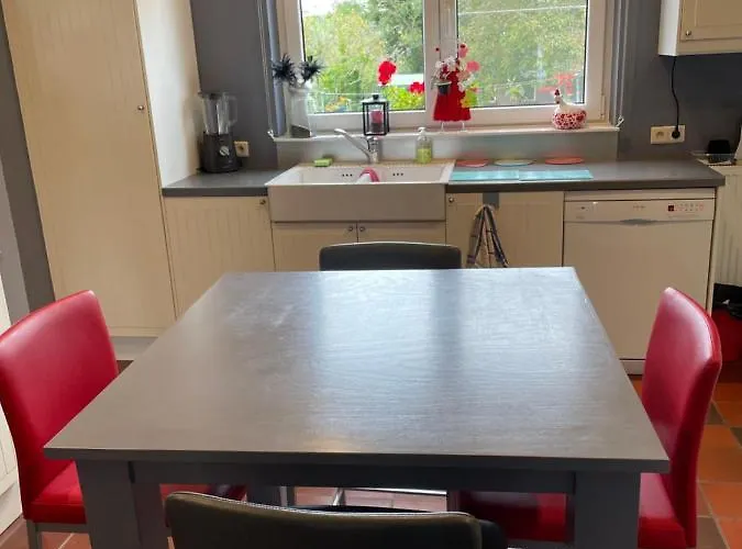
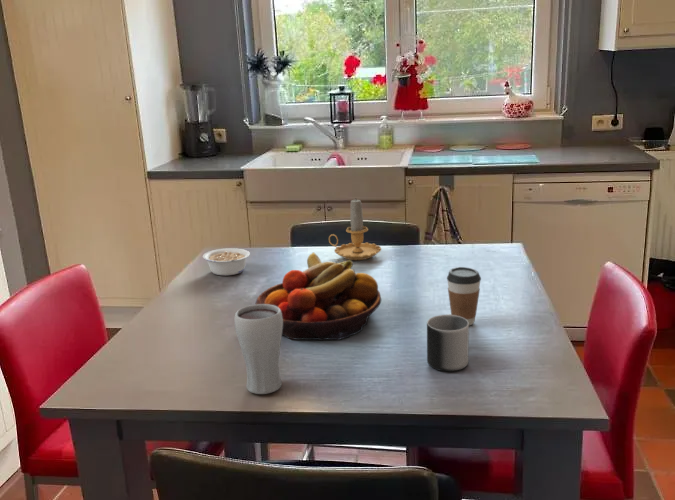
+ candle (352, 226)
+ fruit bowl (316, 292)
+ legume (228, 261)
+ mug (449, 338)
+ drinking glass (261, 349)
+ coffee cup (463, 297)
